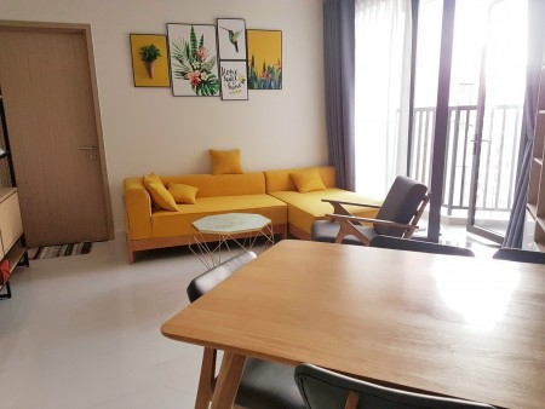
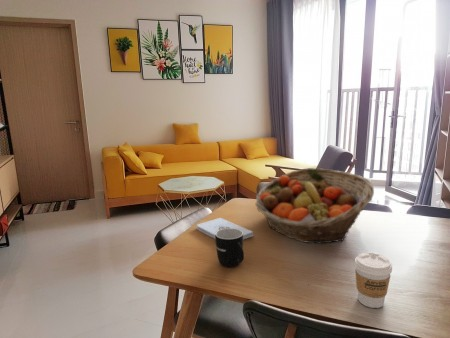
+ fruit basket (310, 201)
+ mug (232, 249)
+ notepad (223, 228)
+ coffee cup (371, 279)
